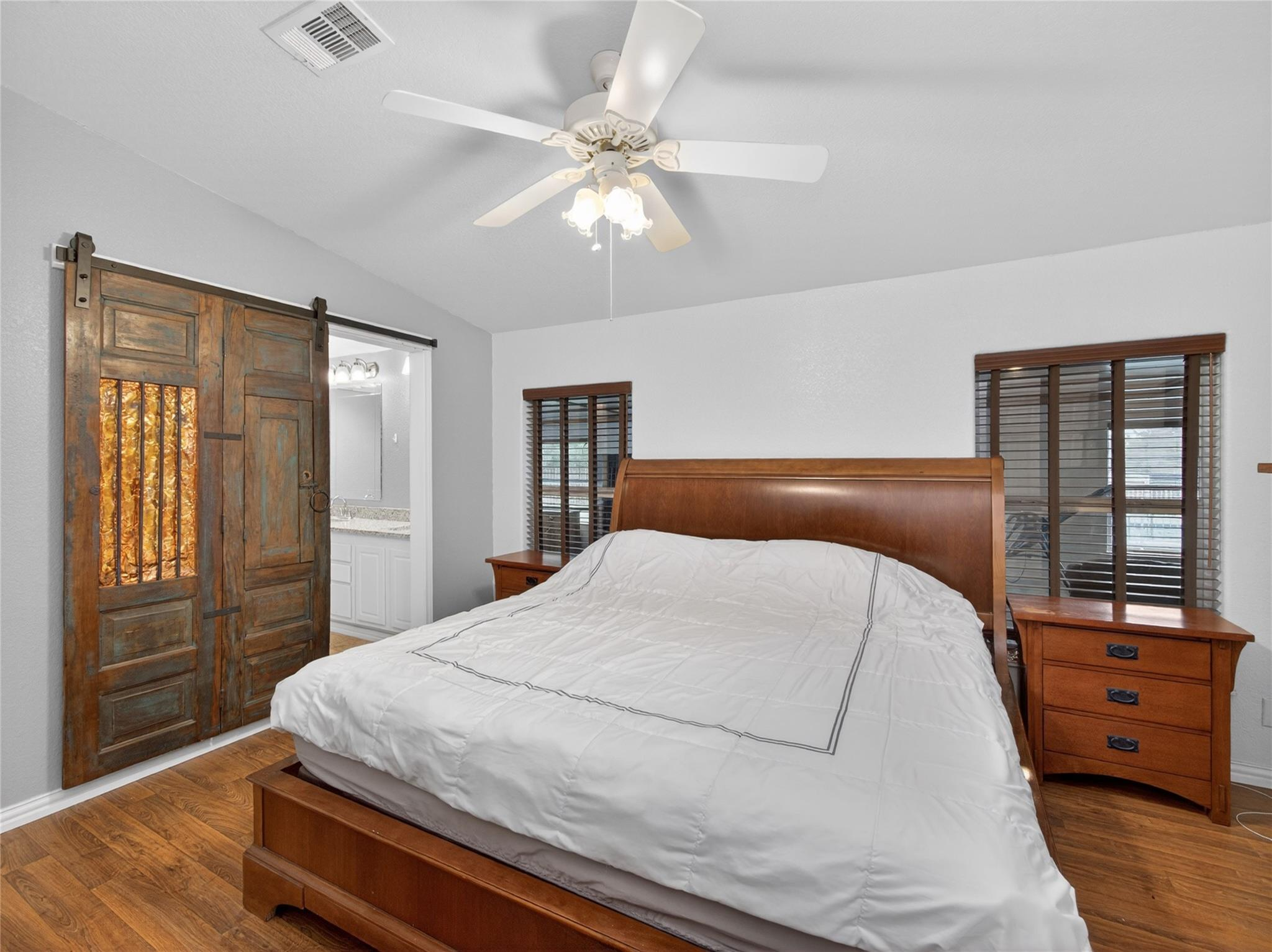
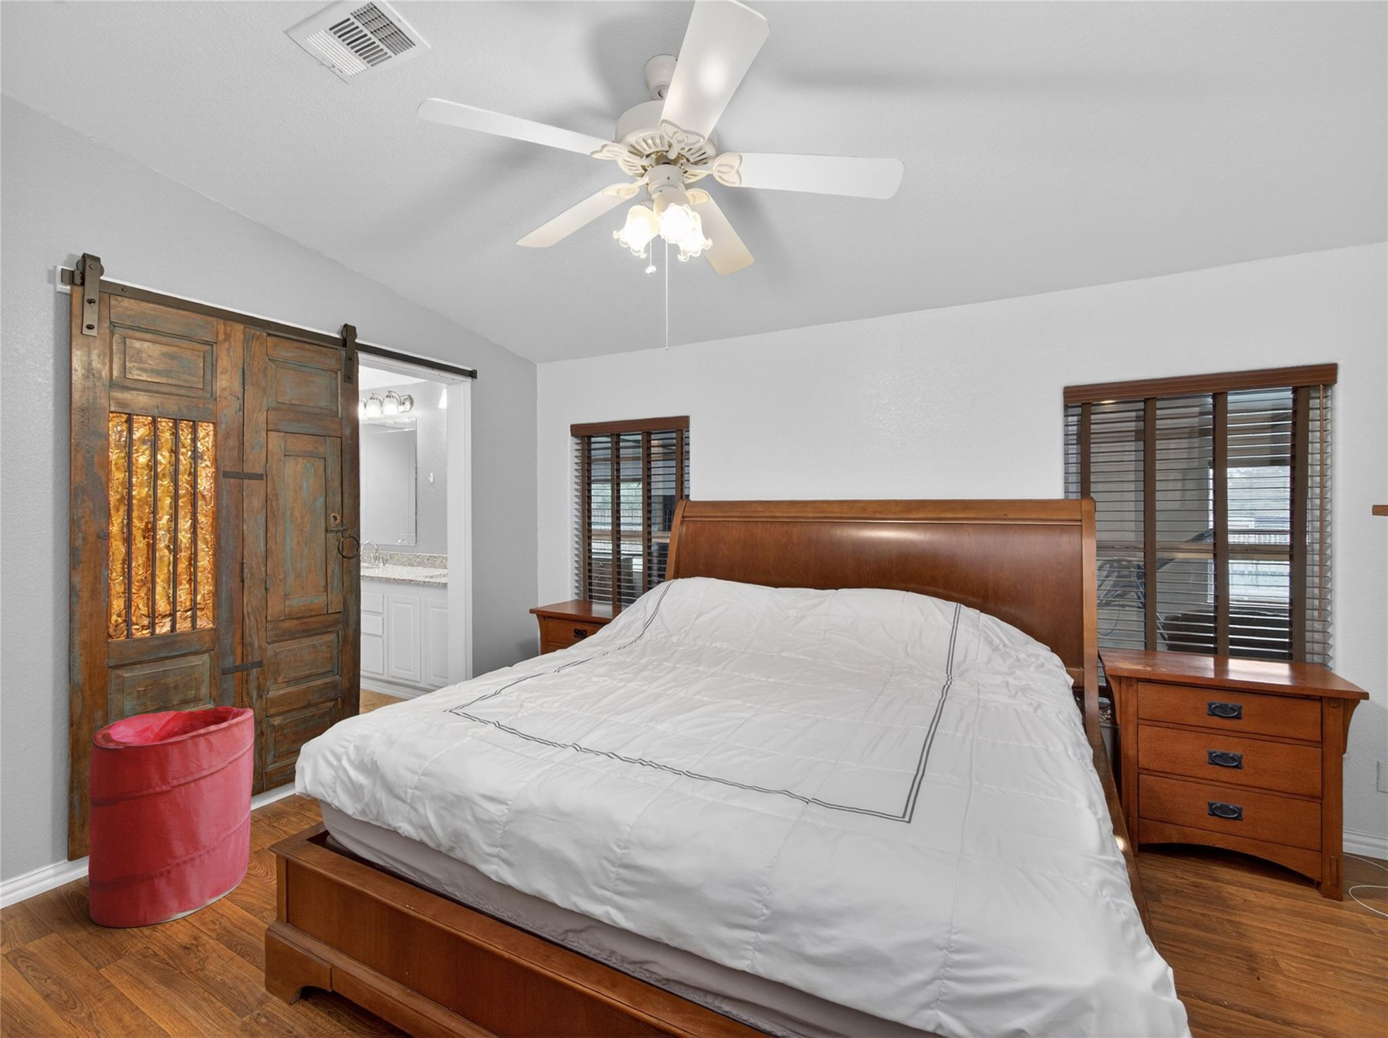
+ laundry hamper (177, 801)
